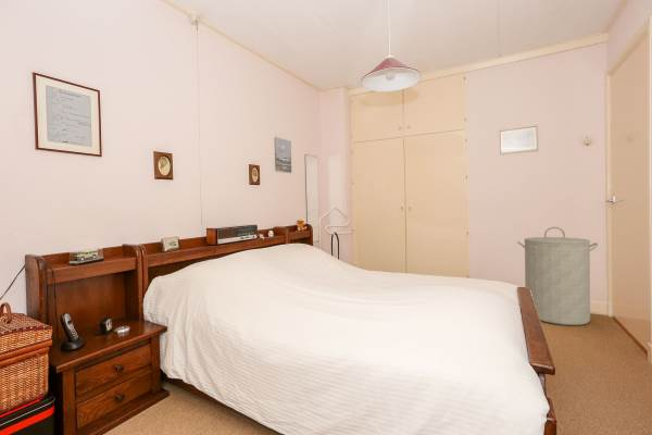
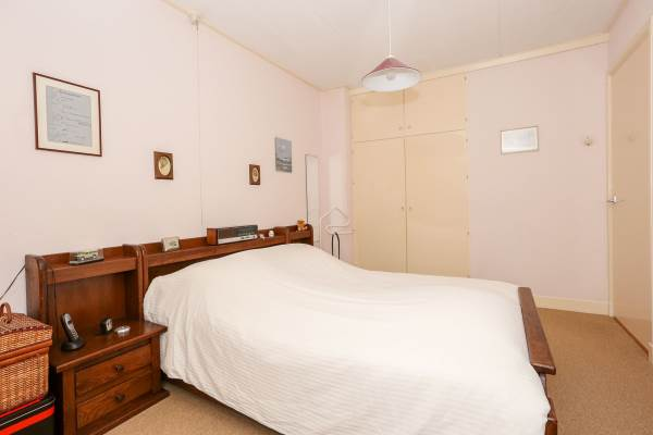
- laundry hamper (555, 271)
